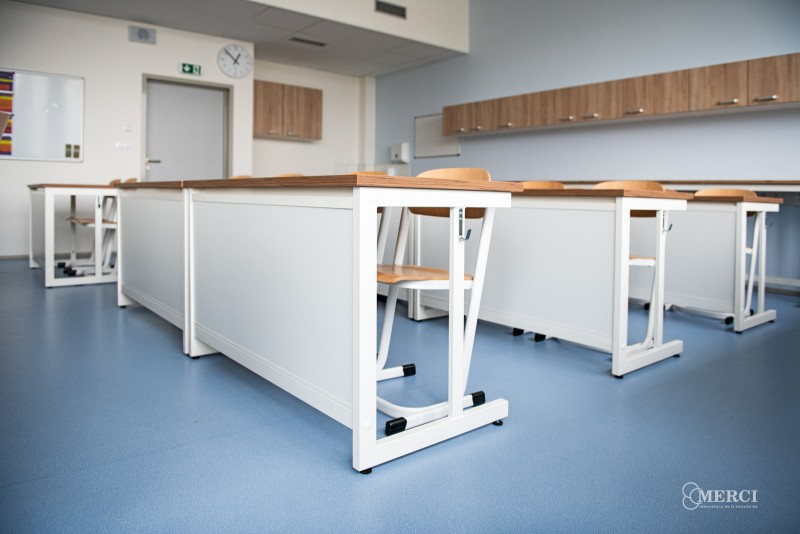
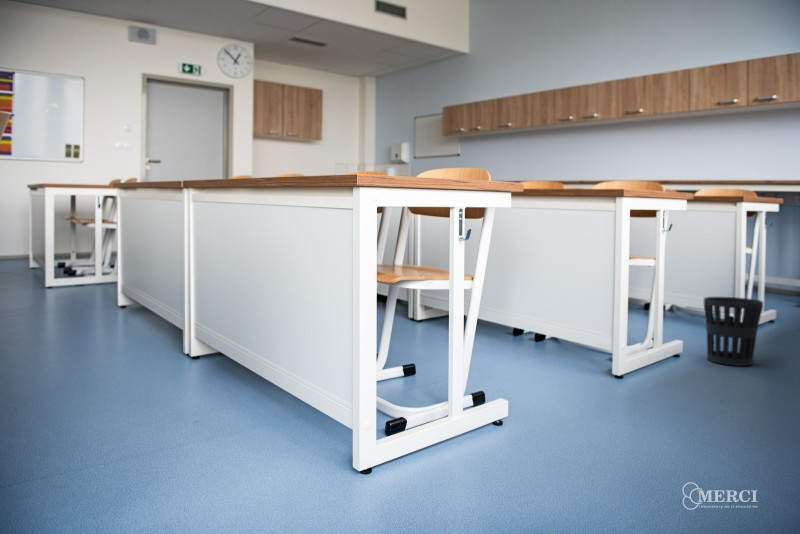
+ wastebasket (731, 330)
